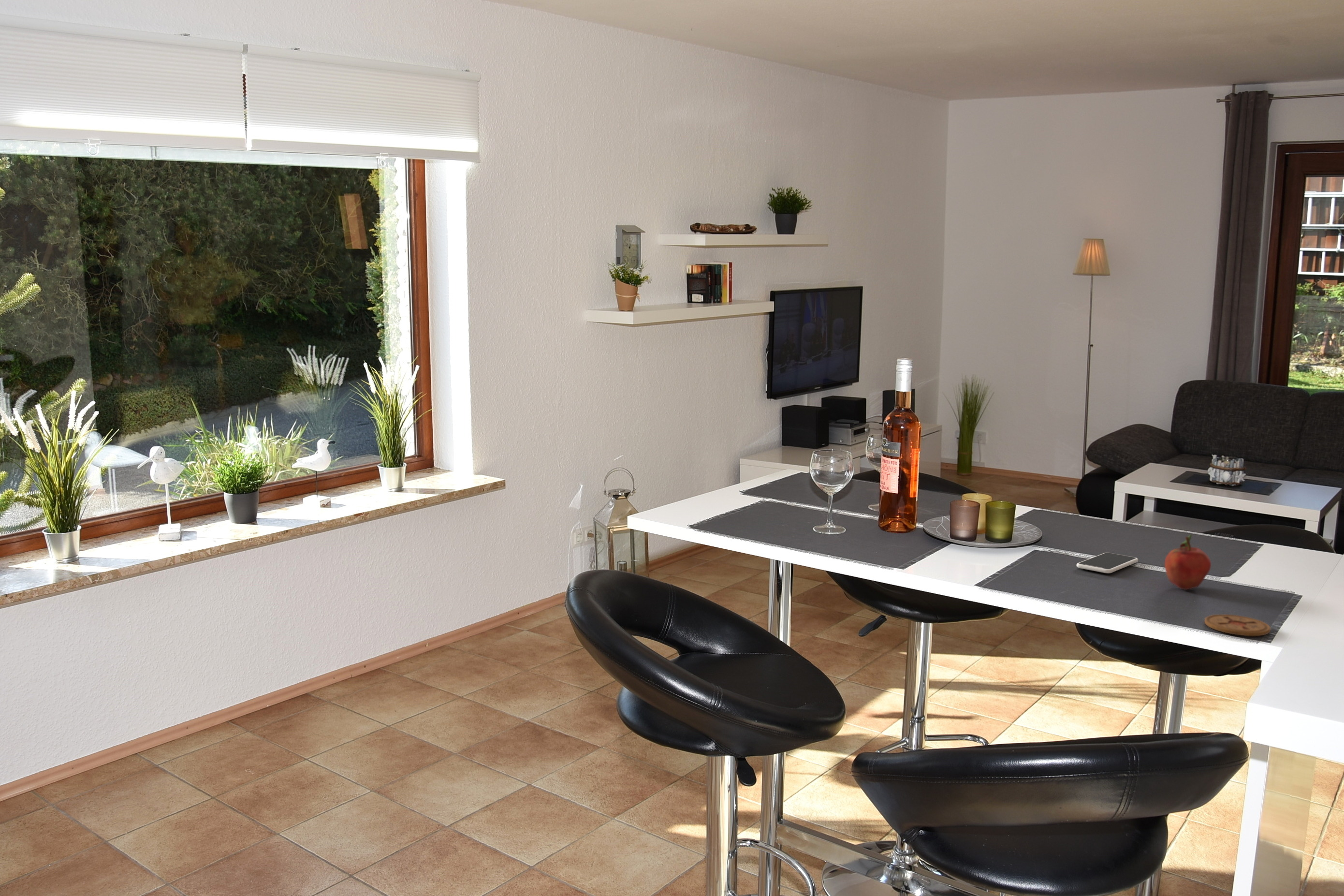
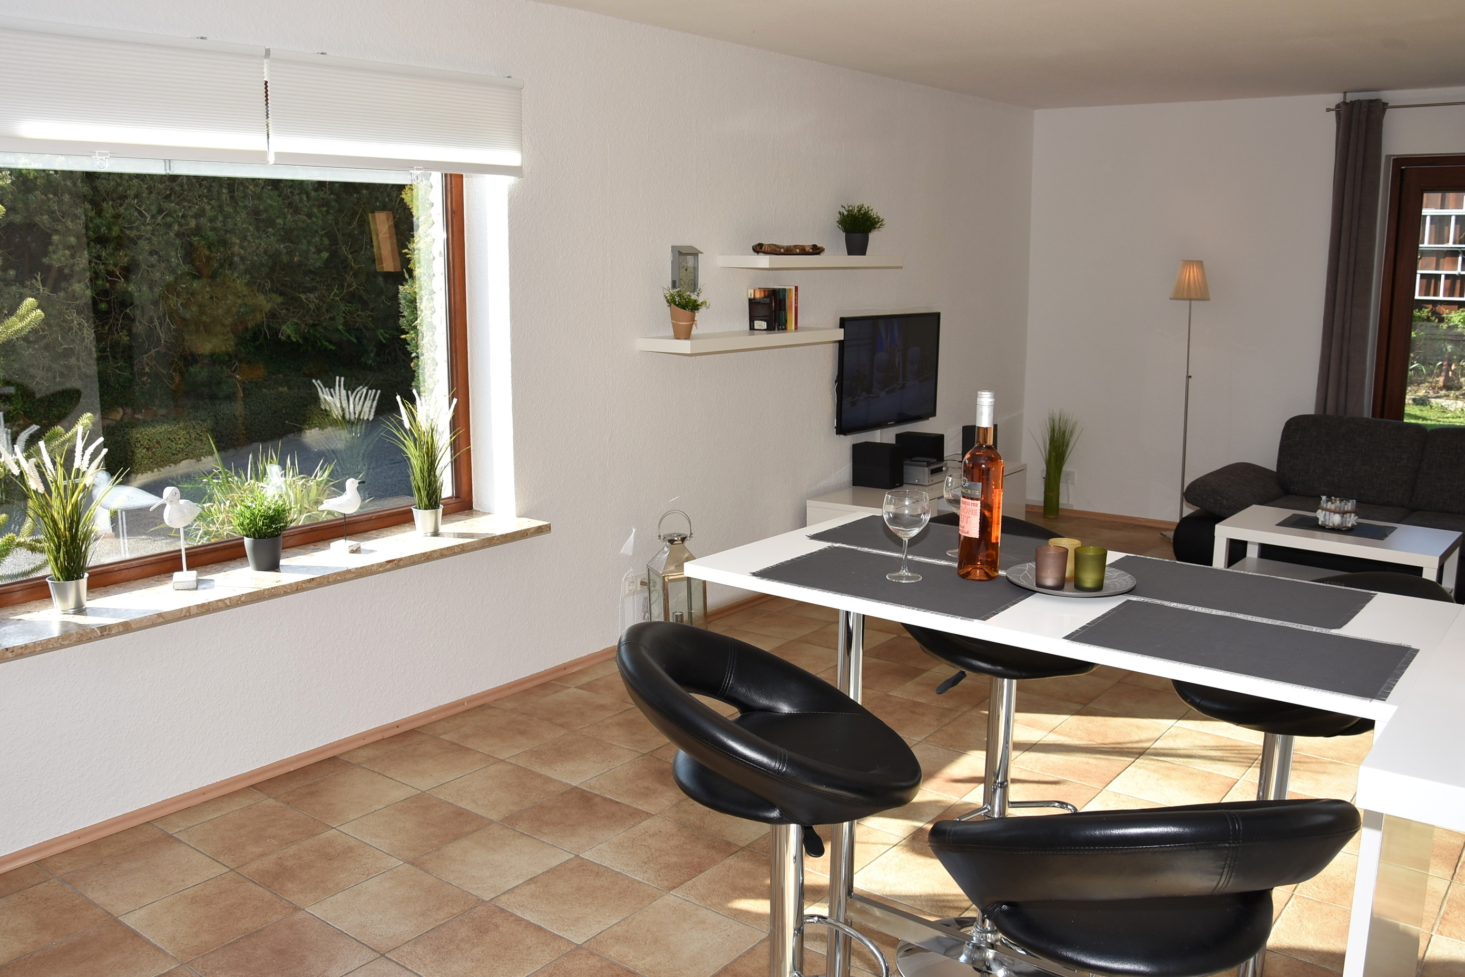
- coaster (1237, 625)
- smartphone (1108, 562)
- fruit (1187, 561)
